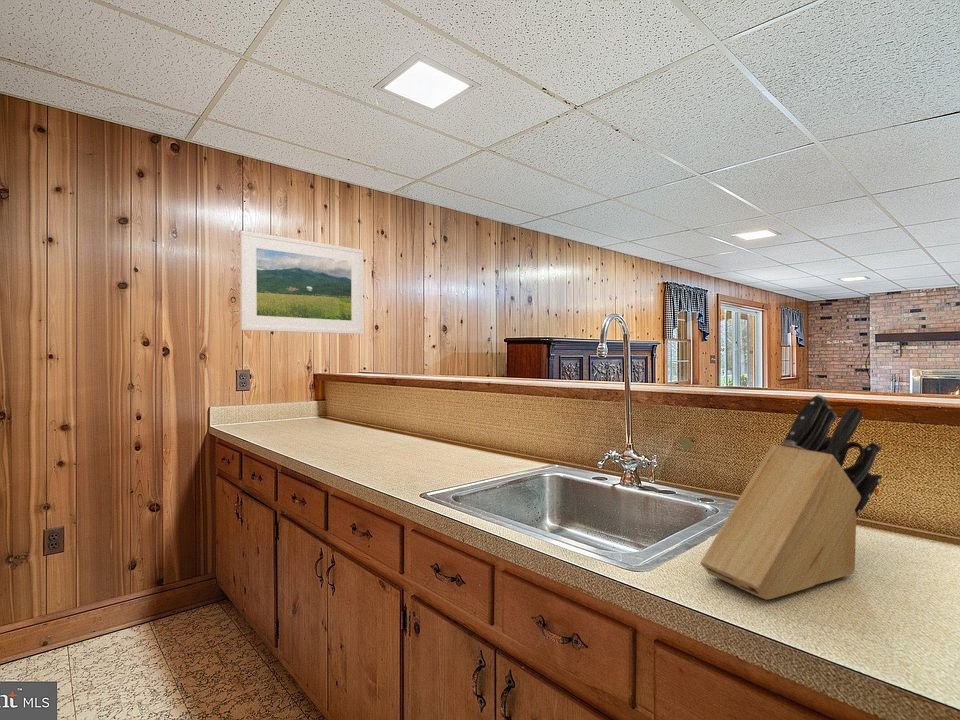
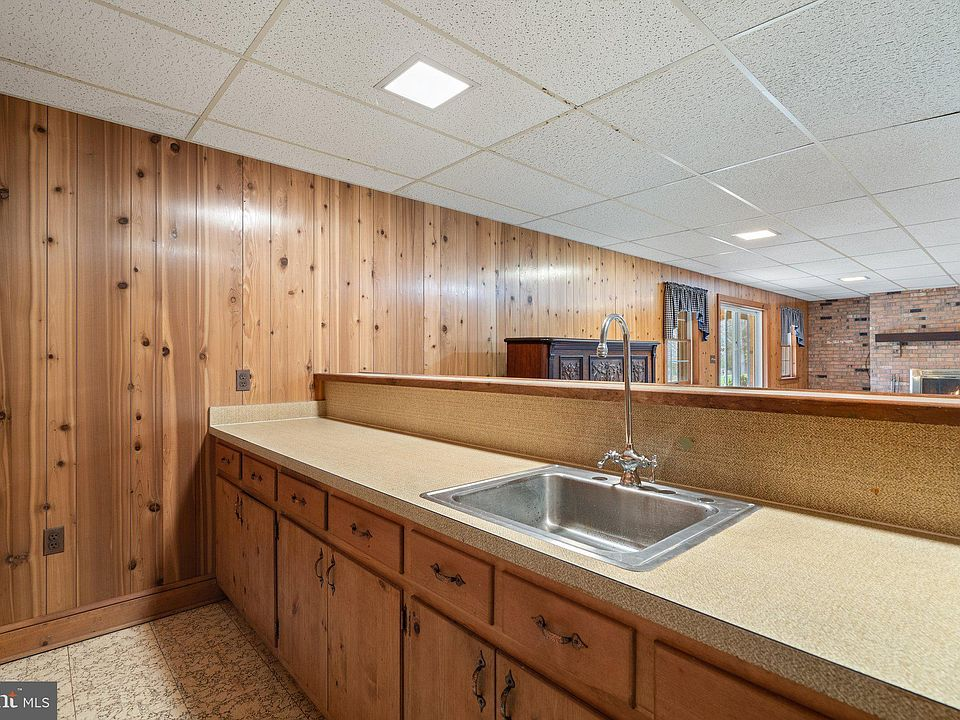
- knife block (796, 485)
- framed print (306, 286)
